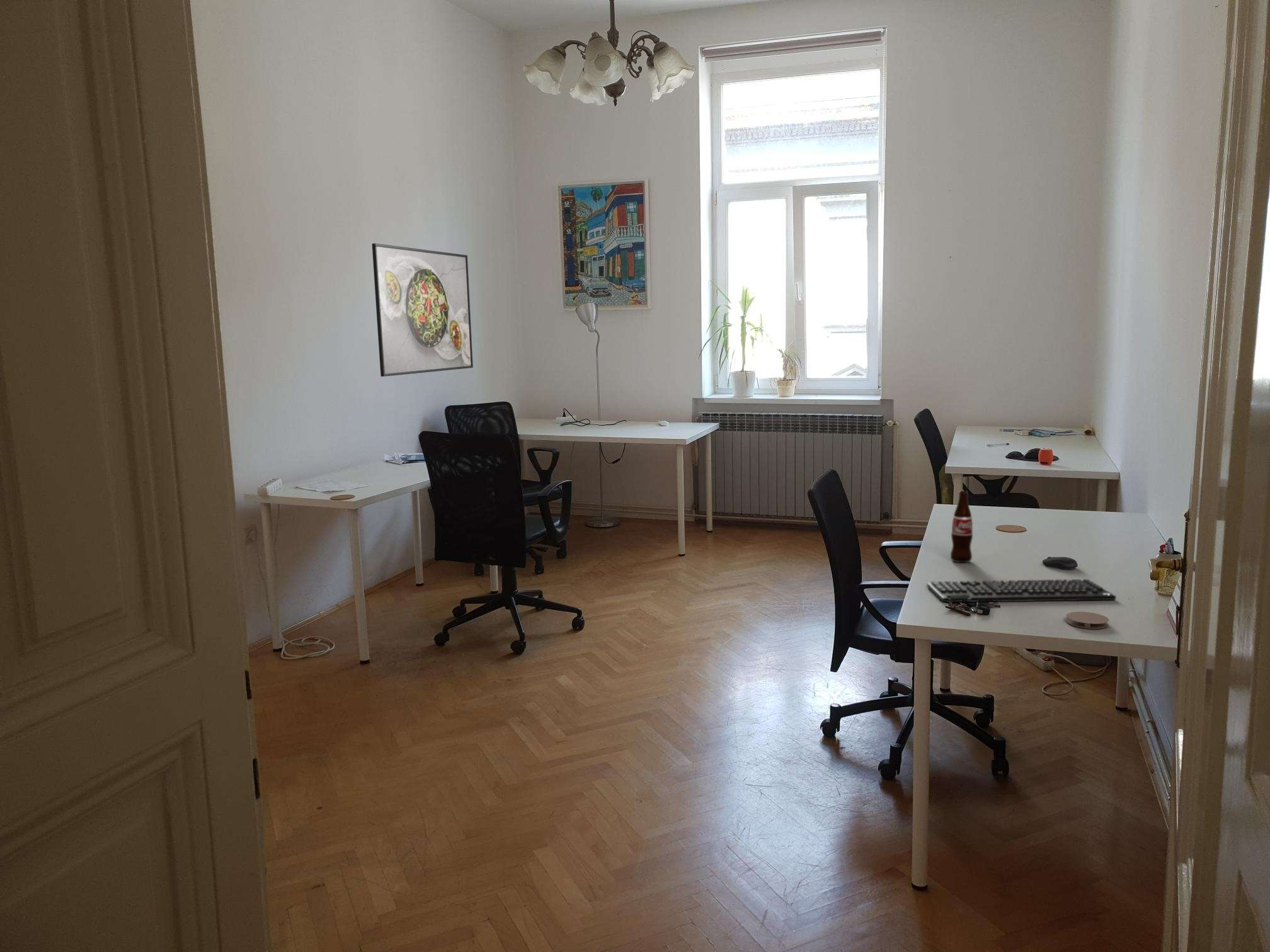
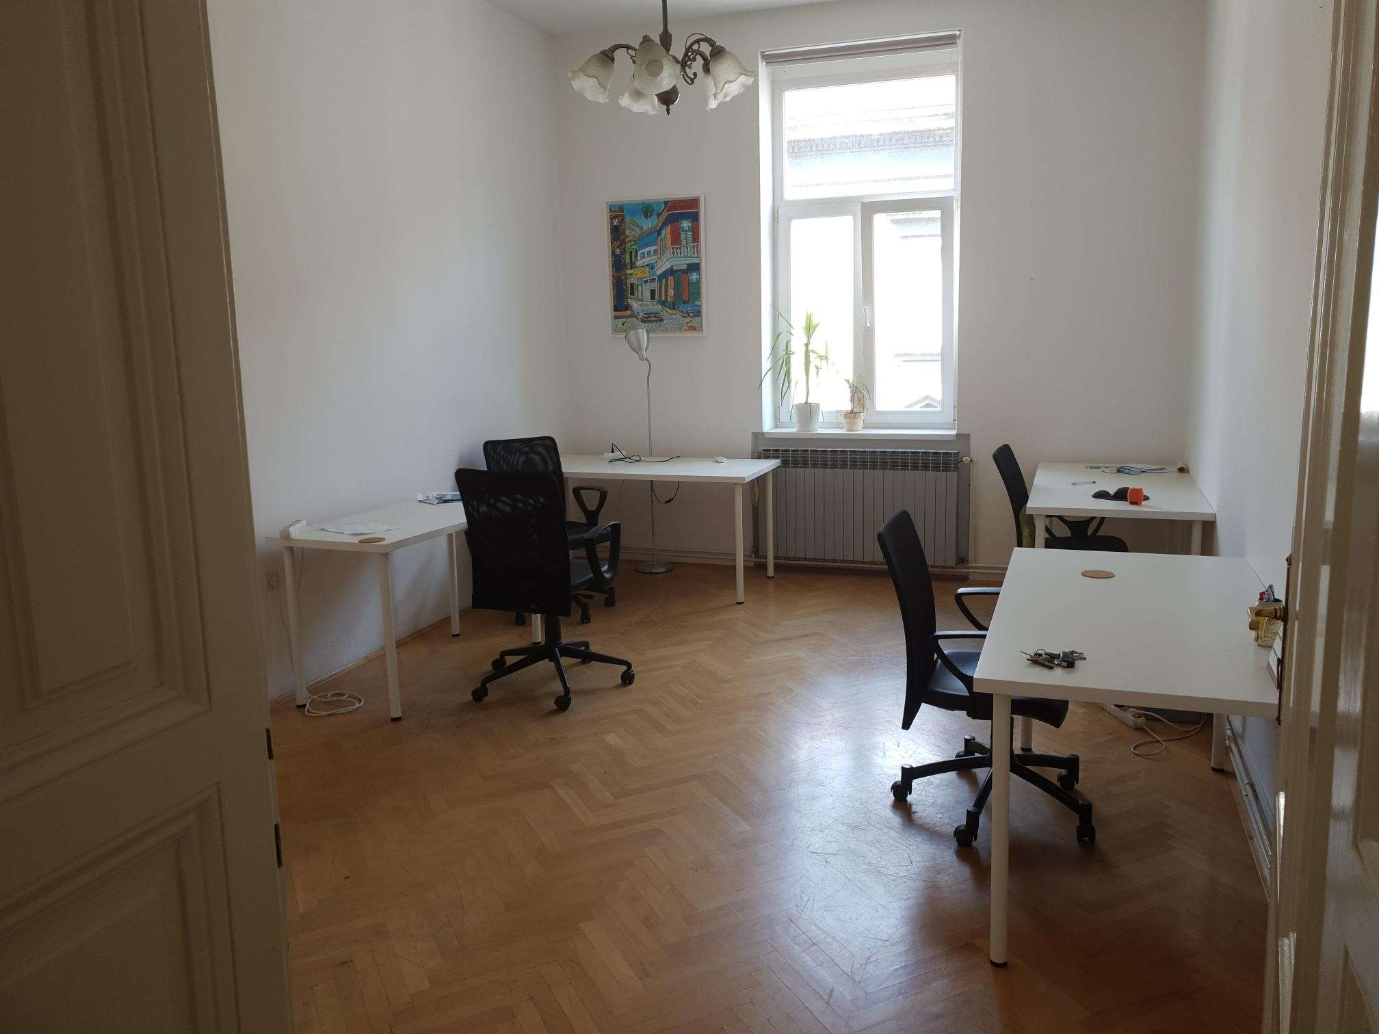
- computer mouse (1060, 561)
- coaster (1087, 620)
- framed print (427, 311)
- bottle (962, 526)
- keyboard (1018, 589)
